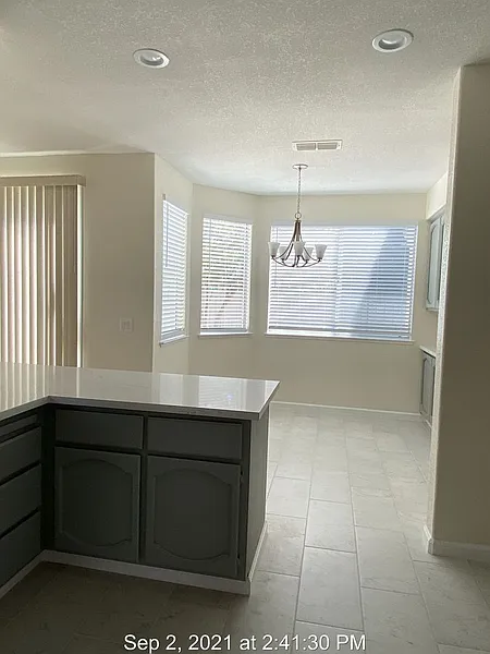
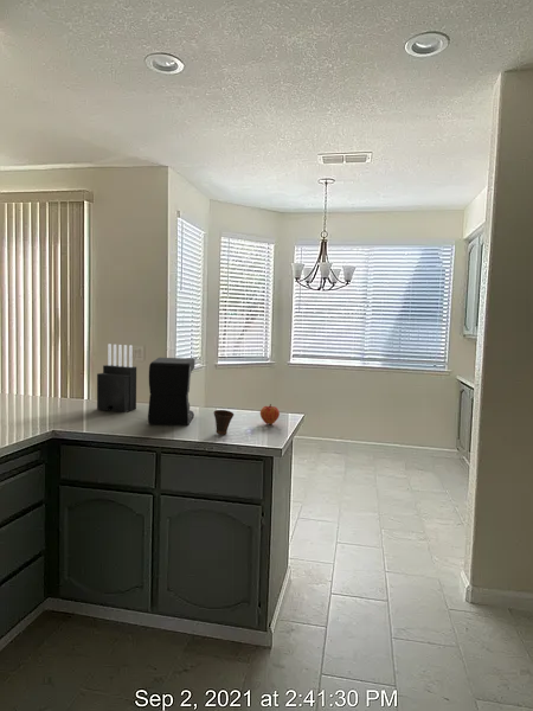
+ fruit (269, 414)
+ coffee maker (173, 390)
+ cup (223, 422)
+ knife block (115, 377)
